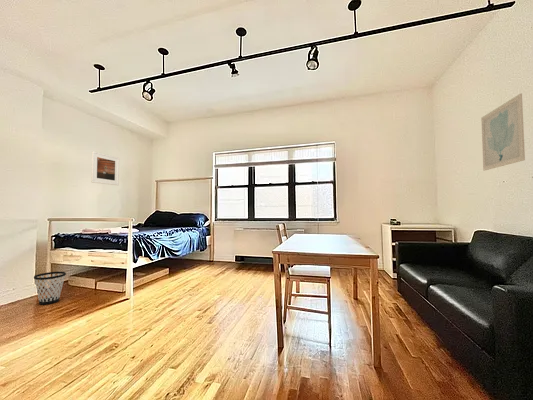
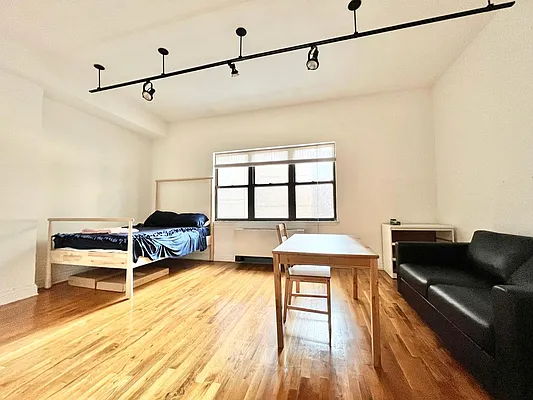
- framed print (106, 169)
- wastebasket (50, 288)
- wall art (500, 136)
